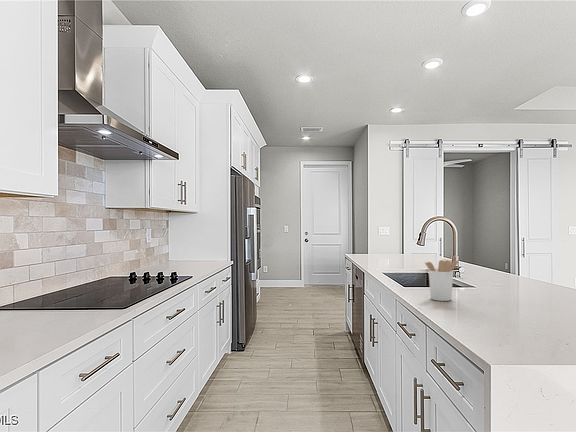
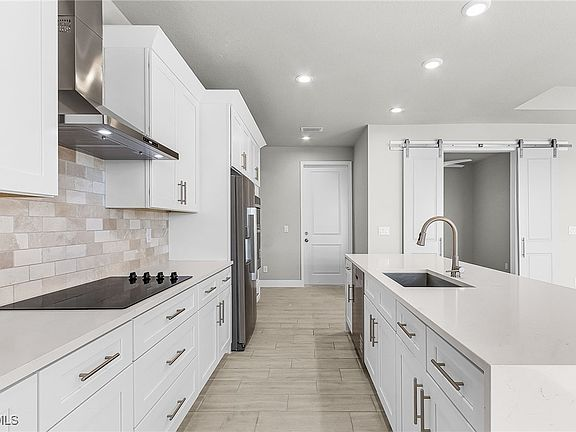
- utensil holder (443, 278)
